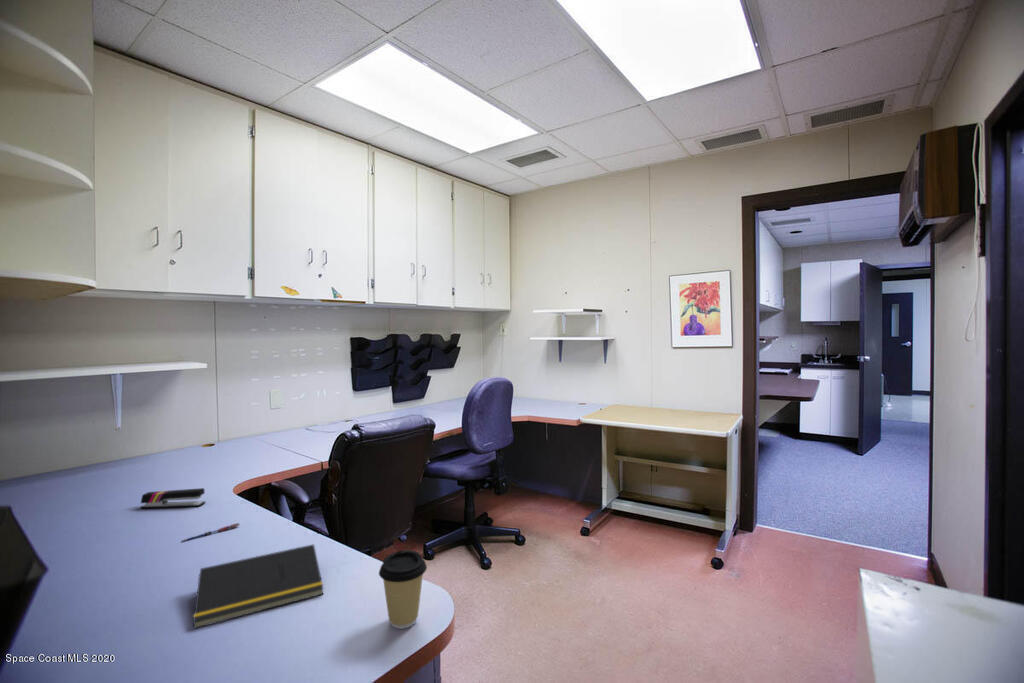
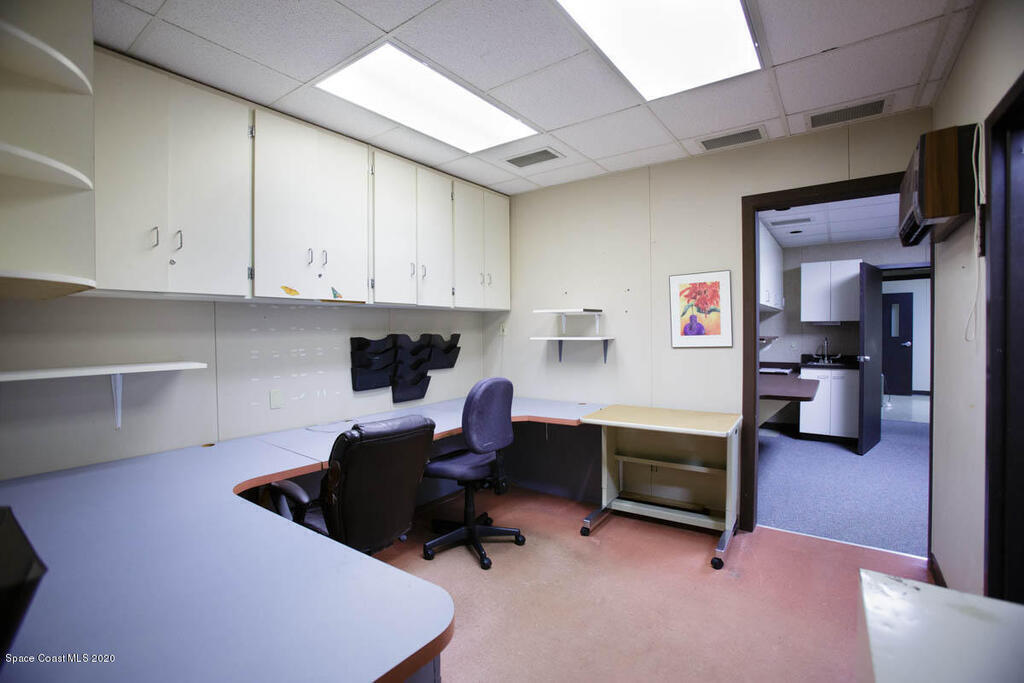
- pen (211, 532)
- notepad (261, 581)
- coffee cup (403, 590)
- stapler (173, 498)
